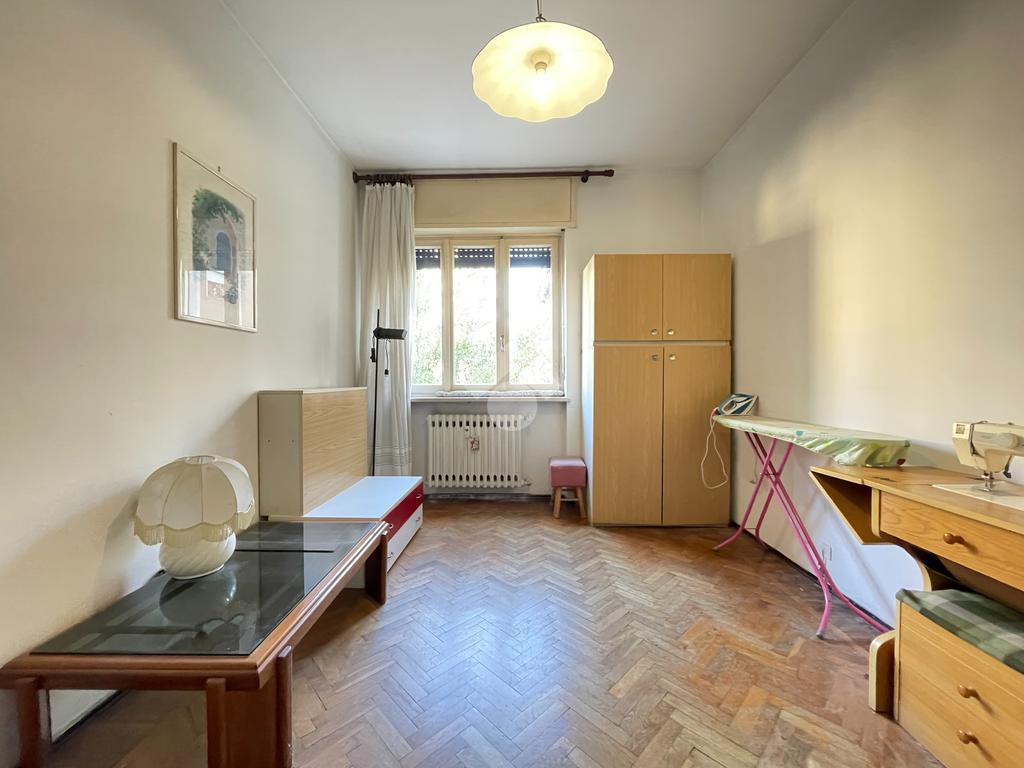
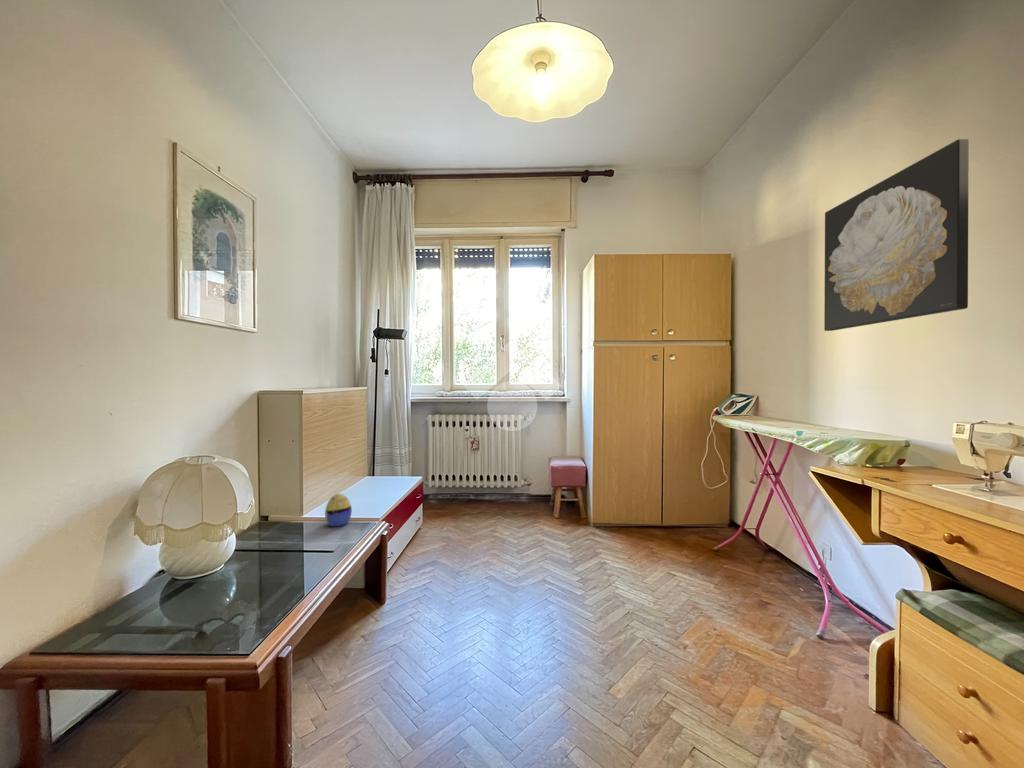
+ wall art (884, 252)
+ decorative egg (338, 508)
